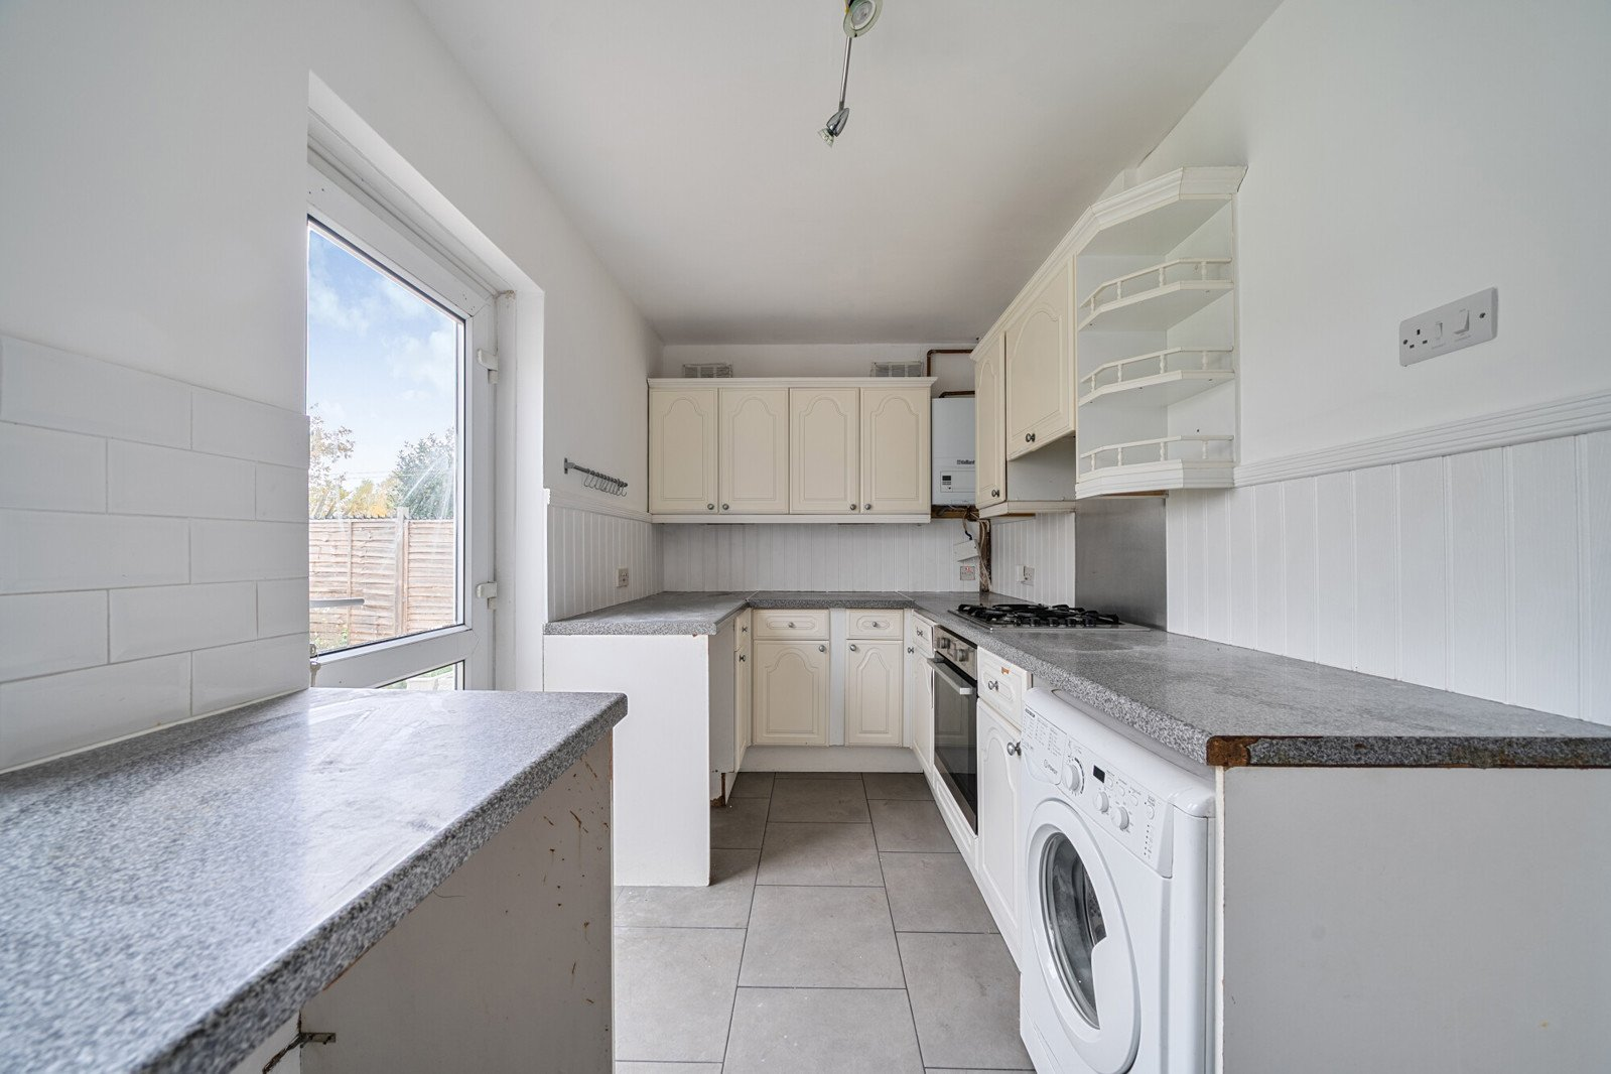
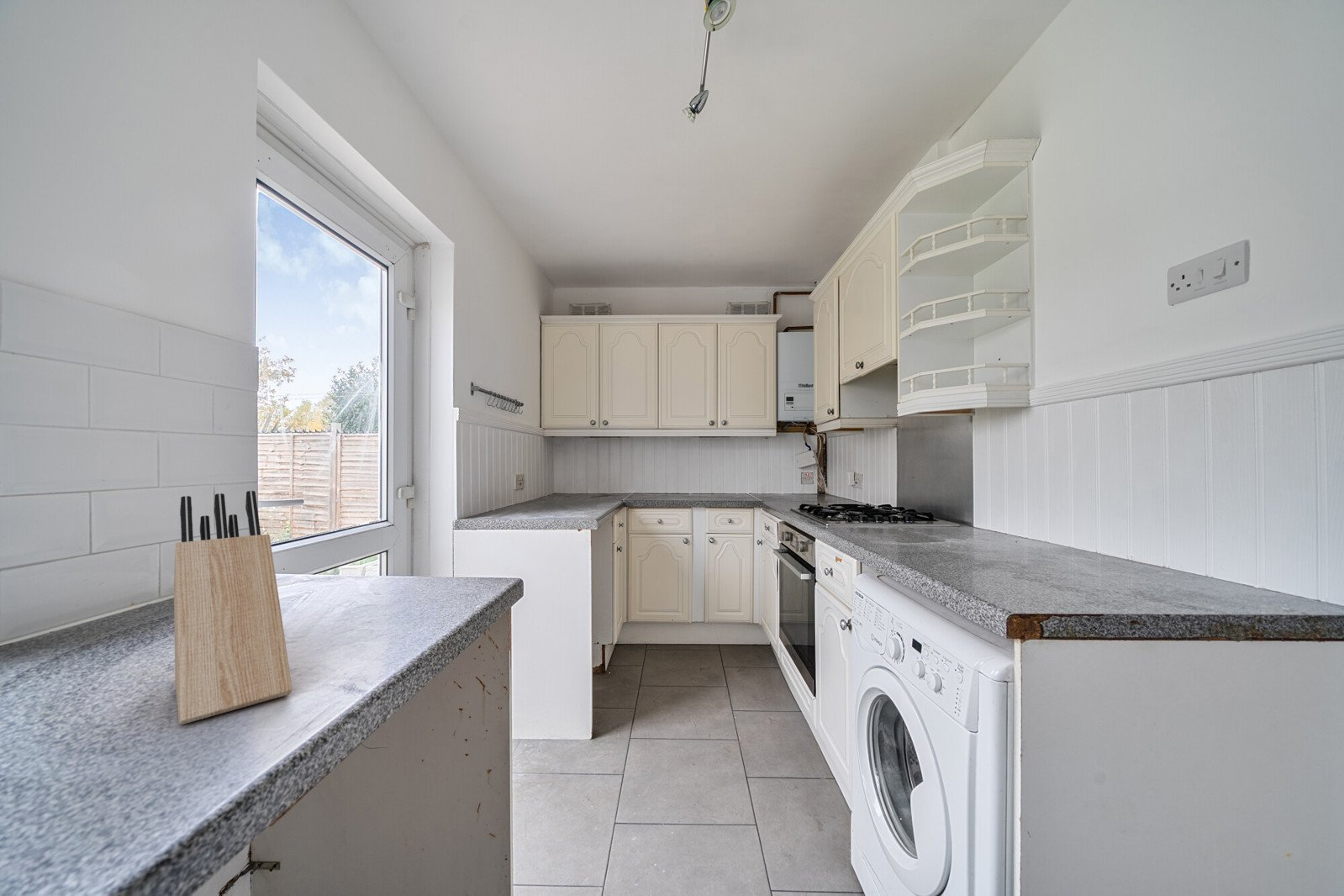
+ knife block (227, 584)
